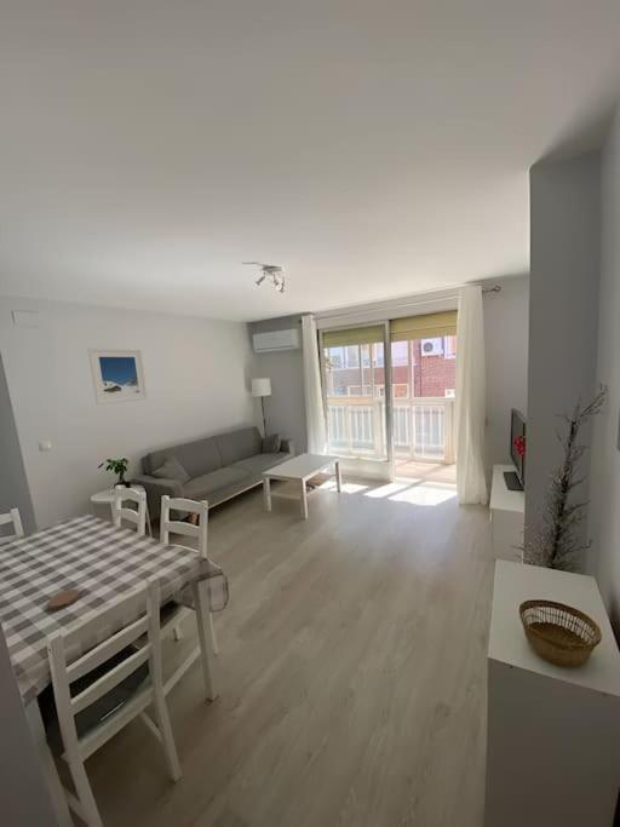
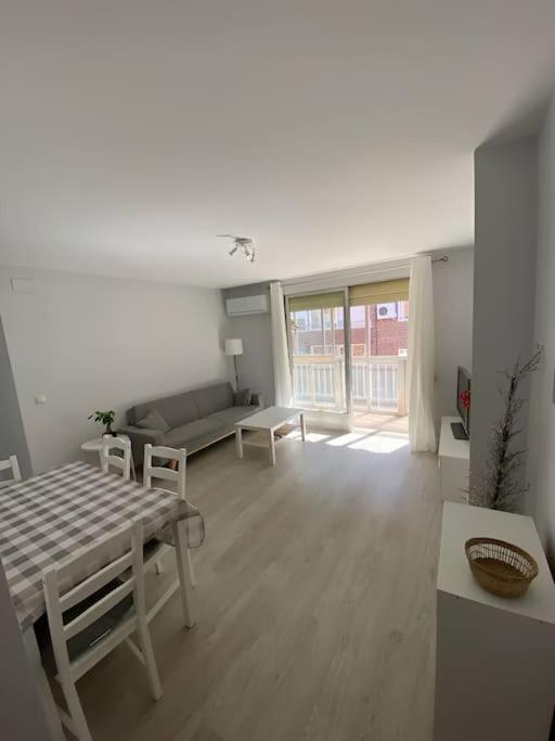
- coaster (64, 598)
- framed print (120, 375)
